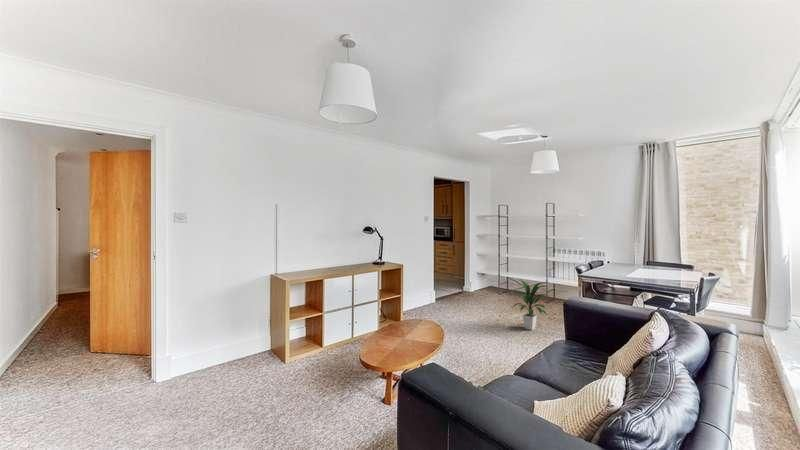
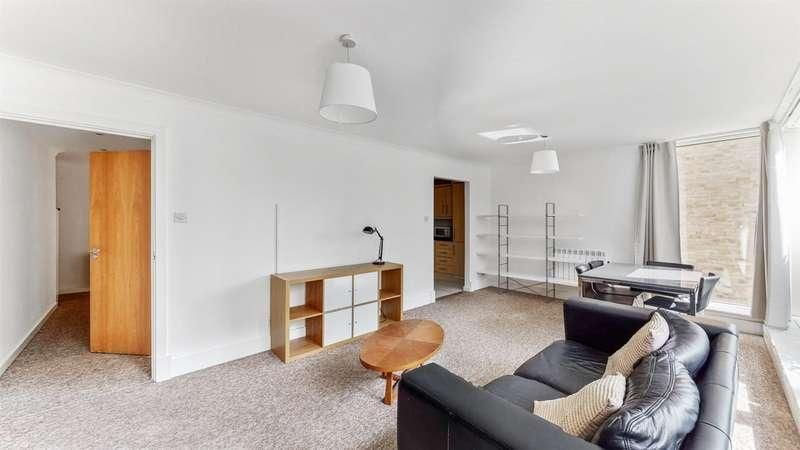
- indoor plant (531, 303)
